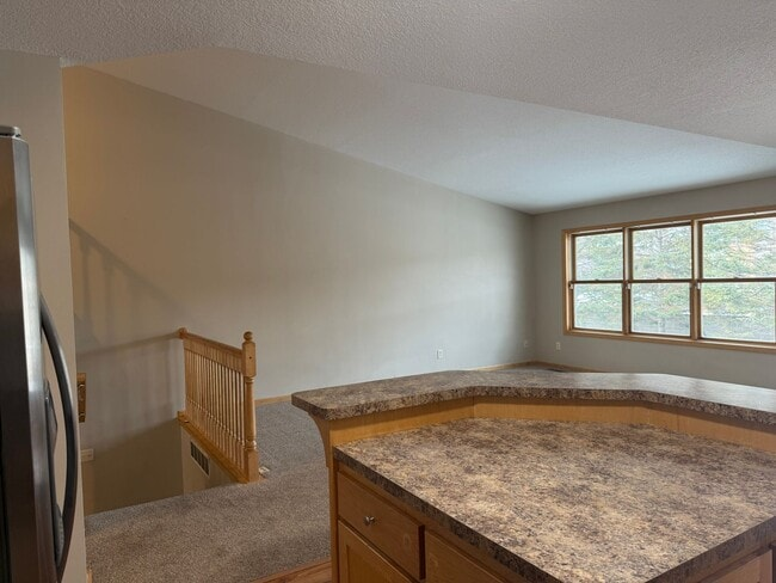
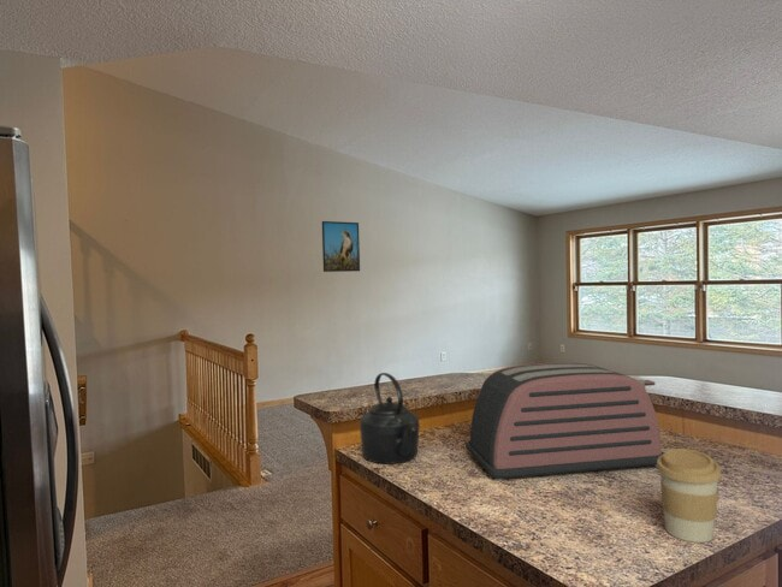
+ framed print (340, 247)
+ toaster (565, 414)
+ coffee cup (688, 493)
+ kettle (395, 417)
